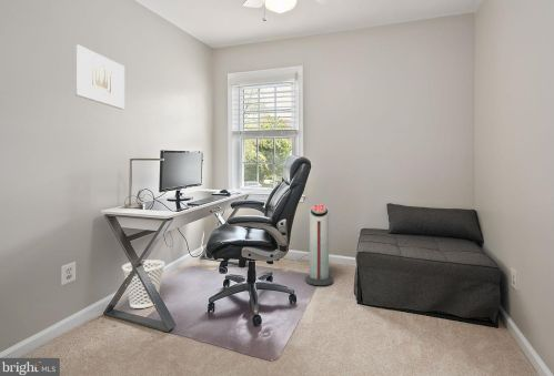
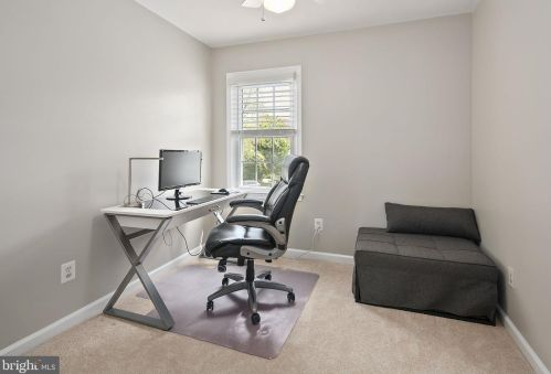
- air purifier (319, 242)
- wall art (101, 79)
- wastebasket (142, 285)
